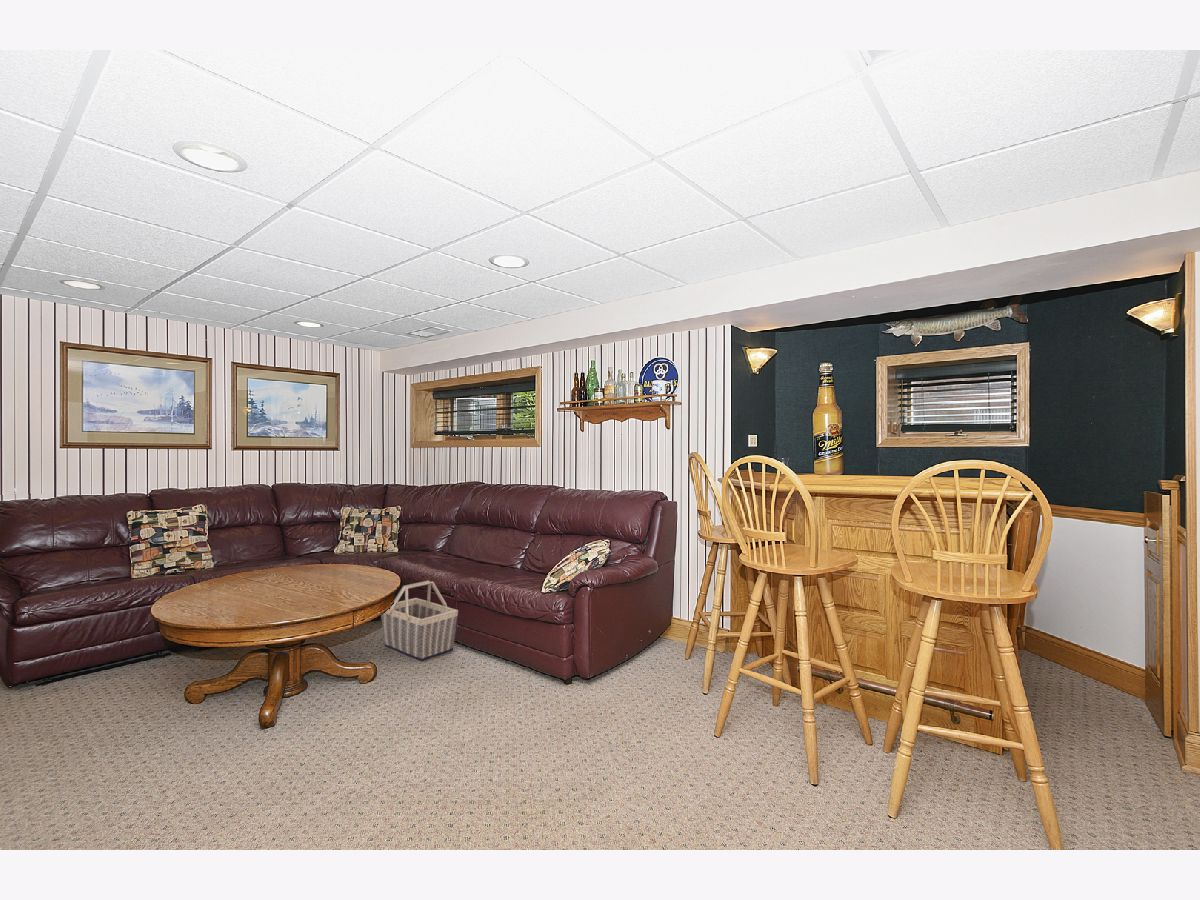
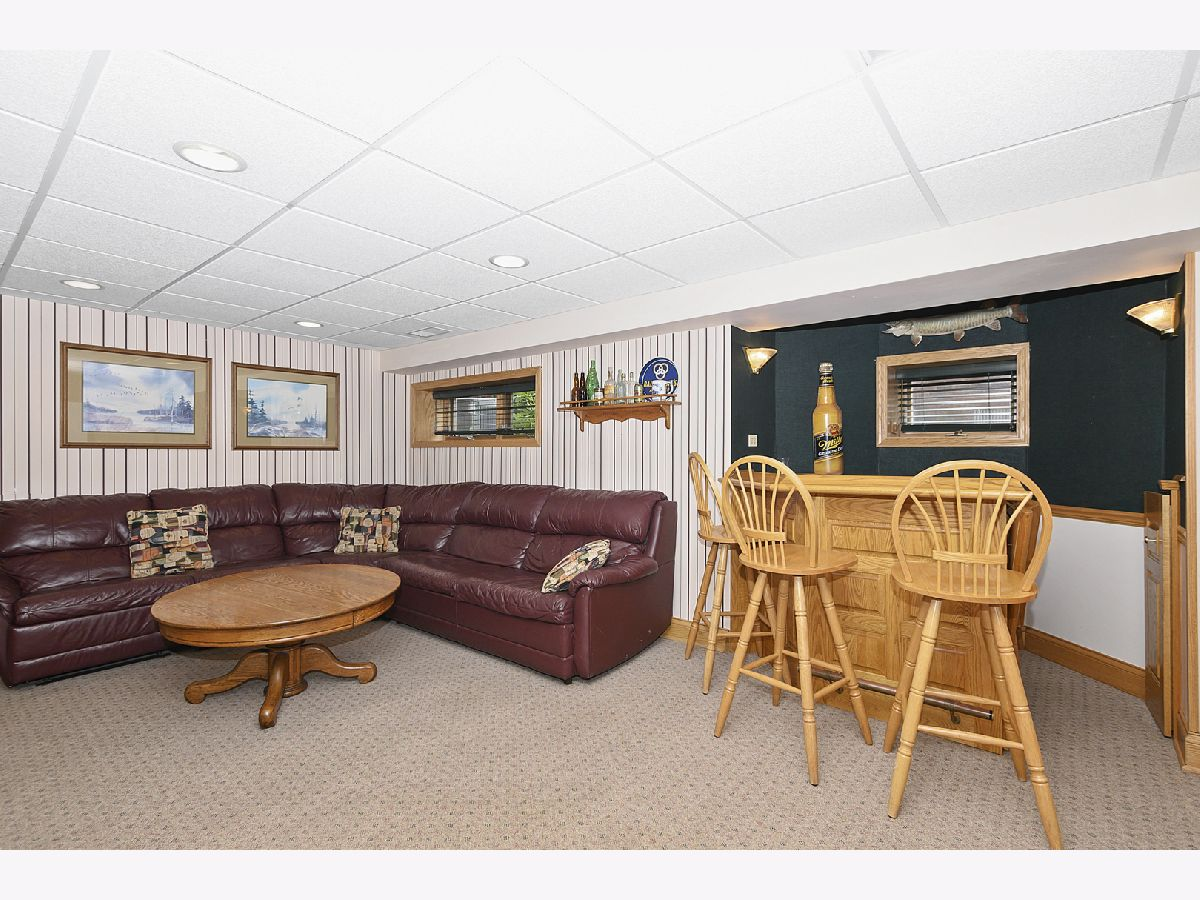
- basket (418, 616)
